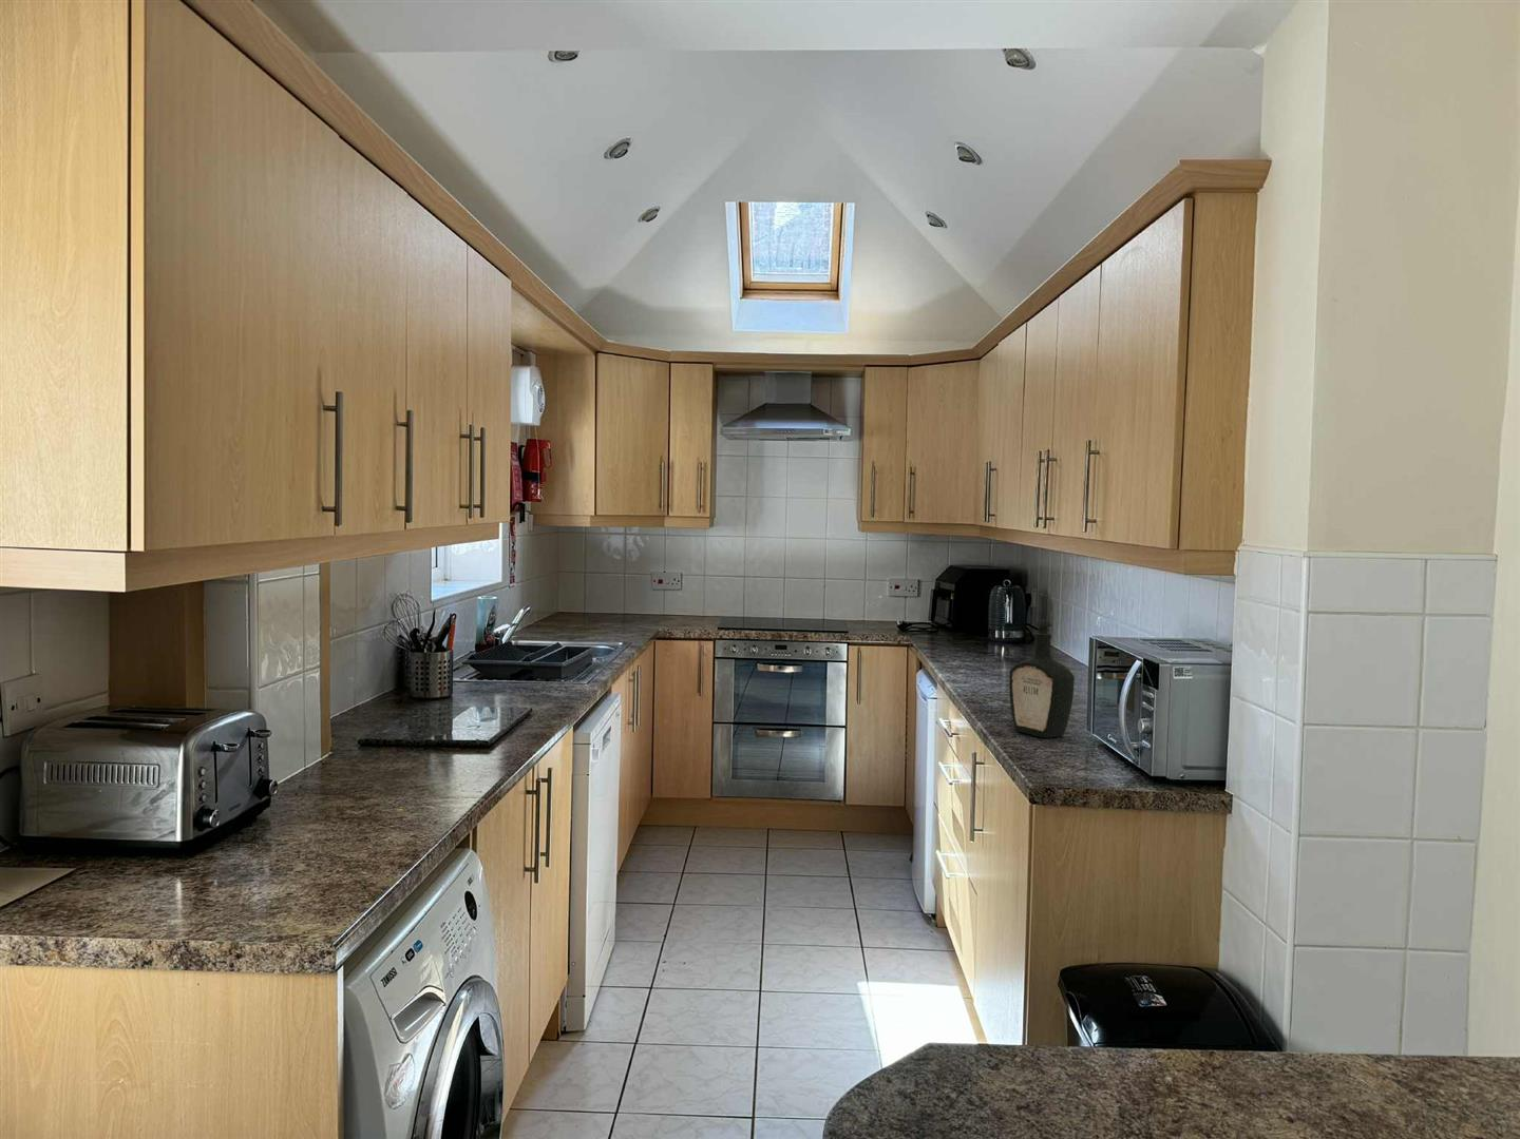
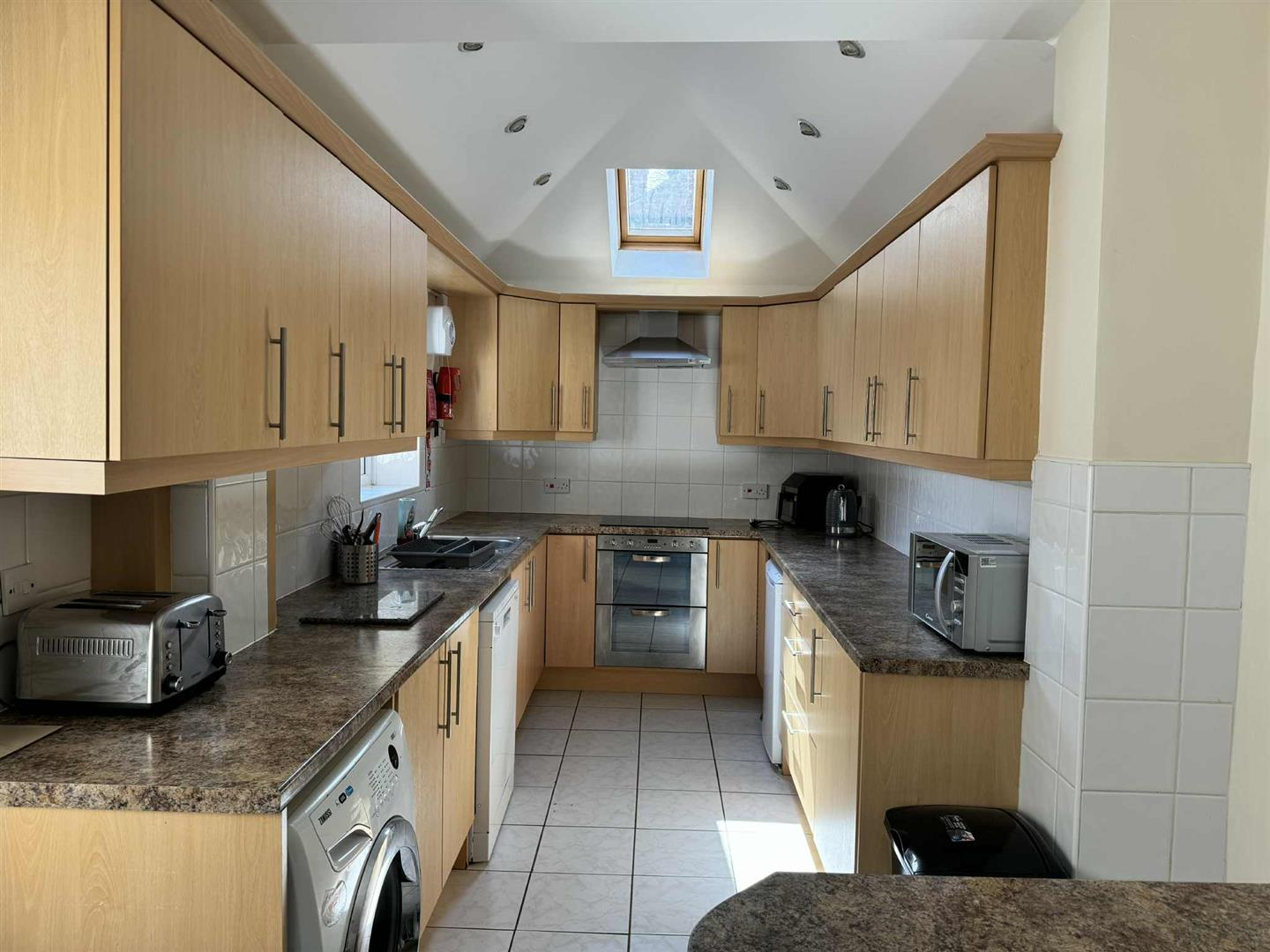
- bottle (1041, 676)
